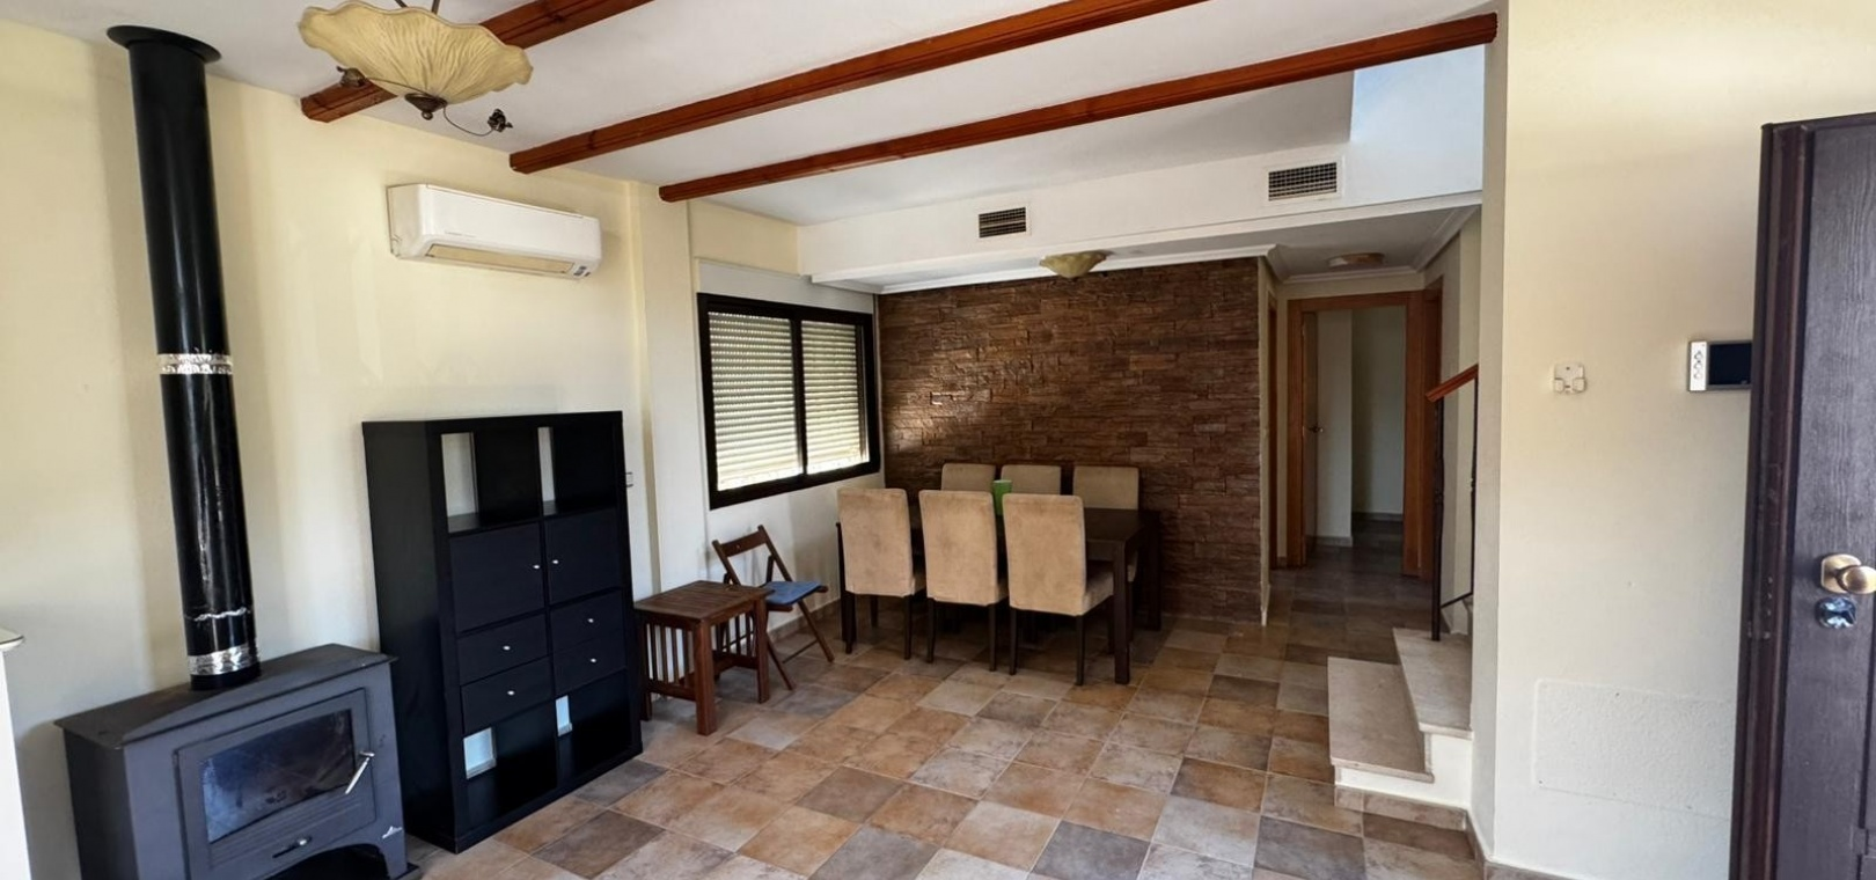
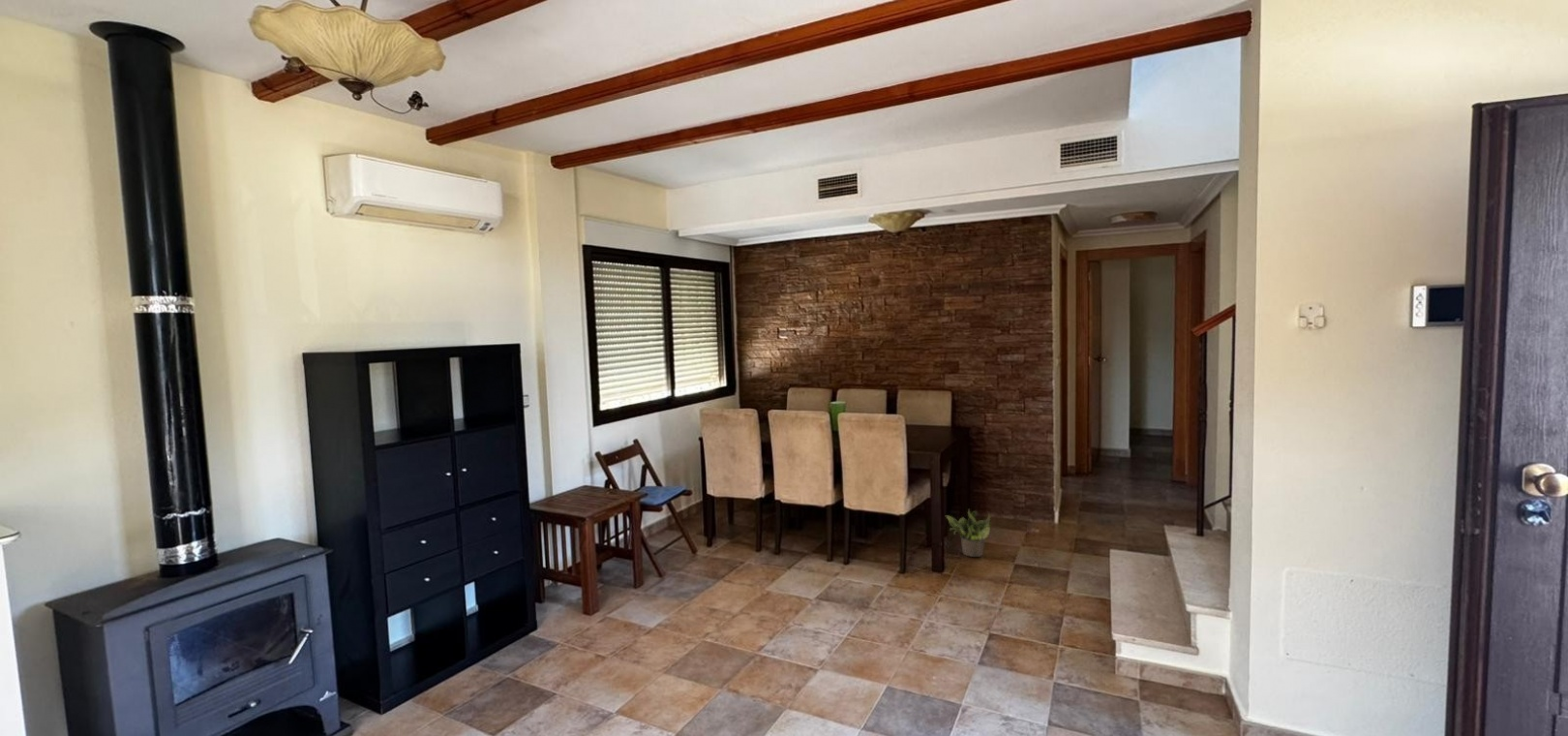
+ potted plant (967, 530)
